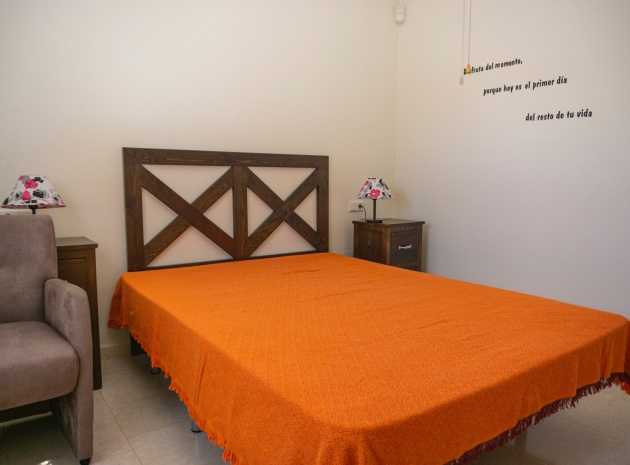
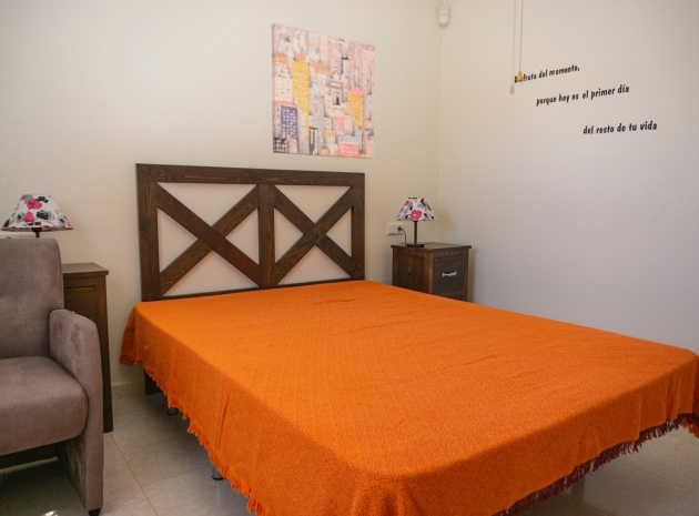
+ wall art (326, 97)
